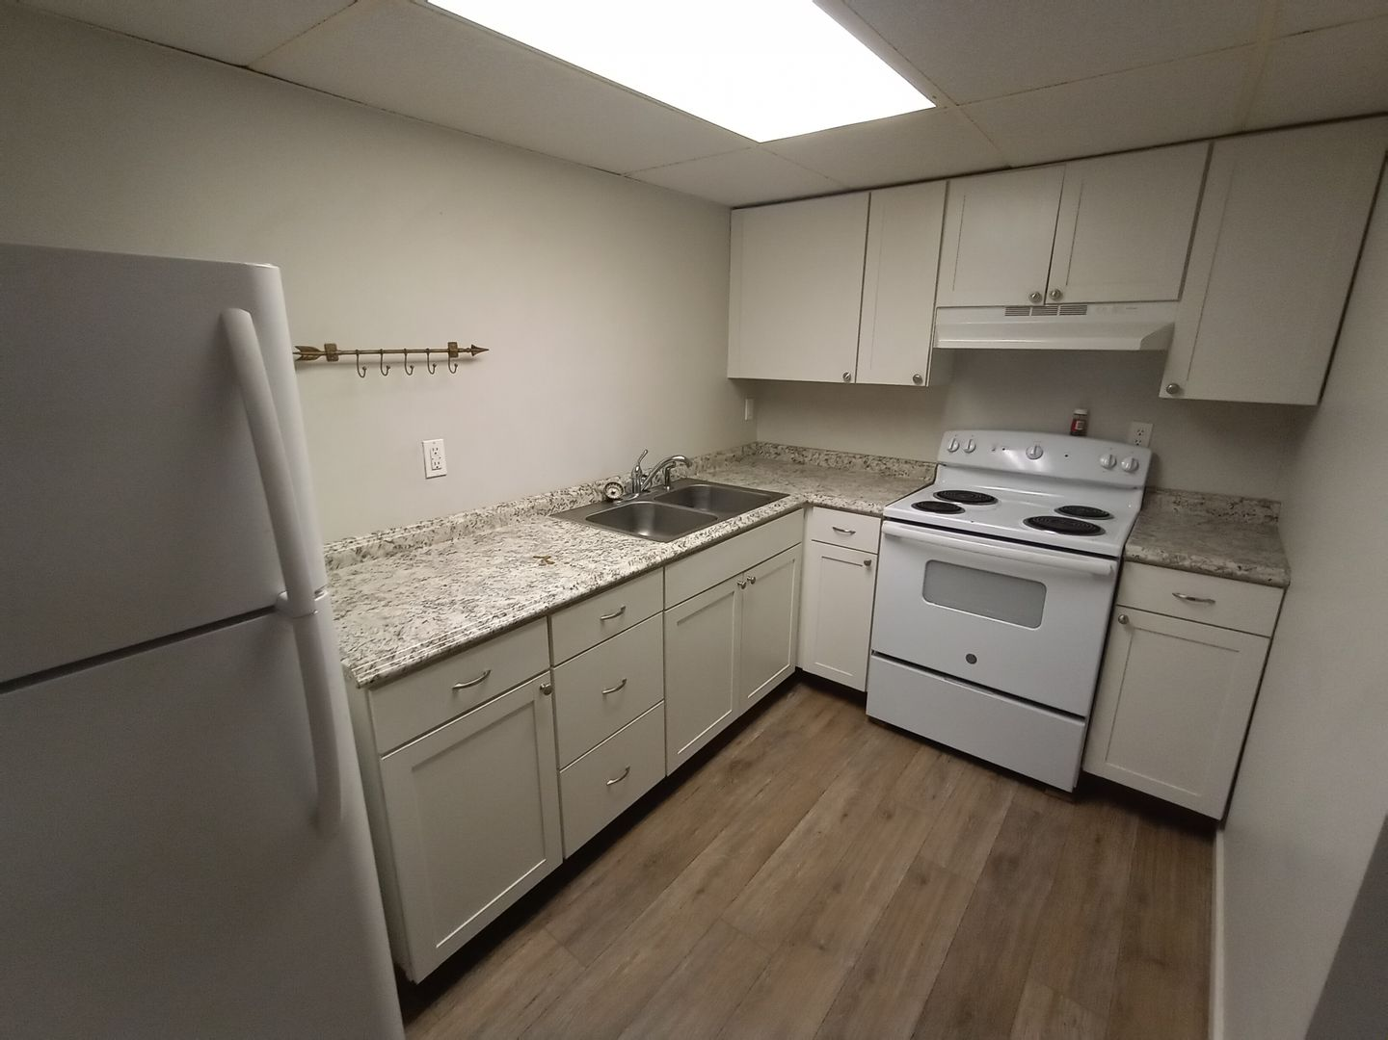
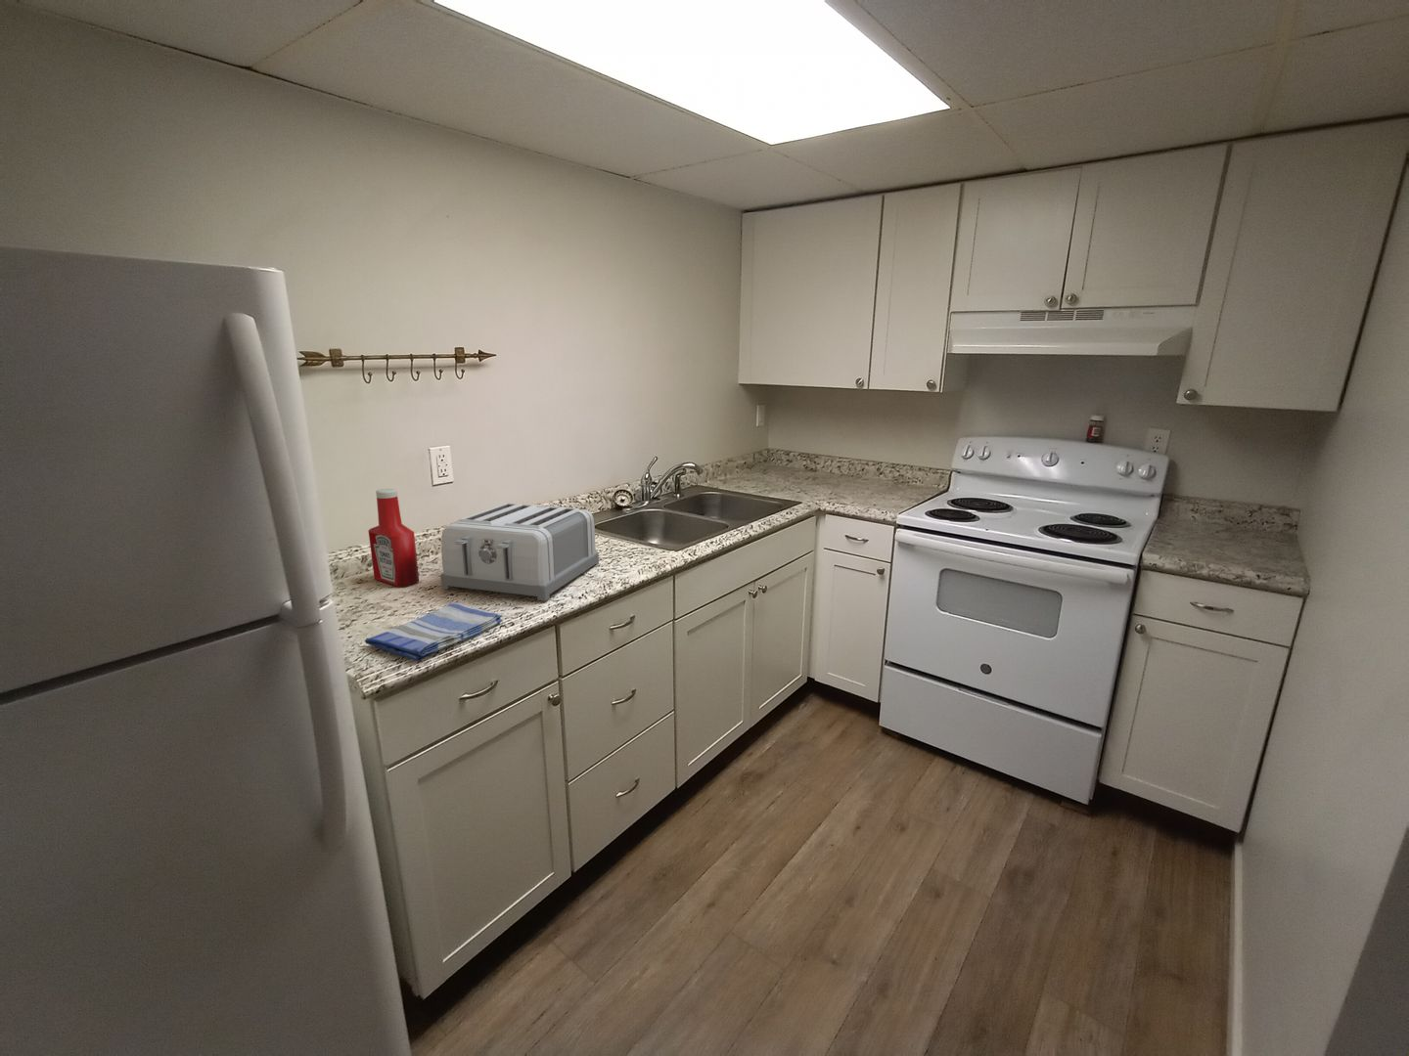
+ toaster (519, 546)
+ soap bottle (392, 536)
+ dish towel (436, 628)
